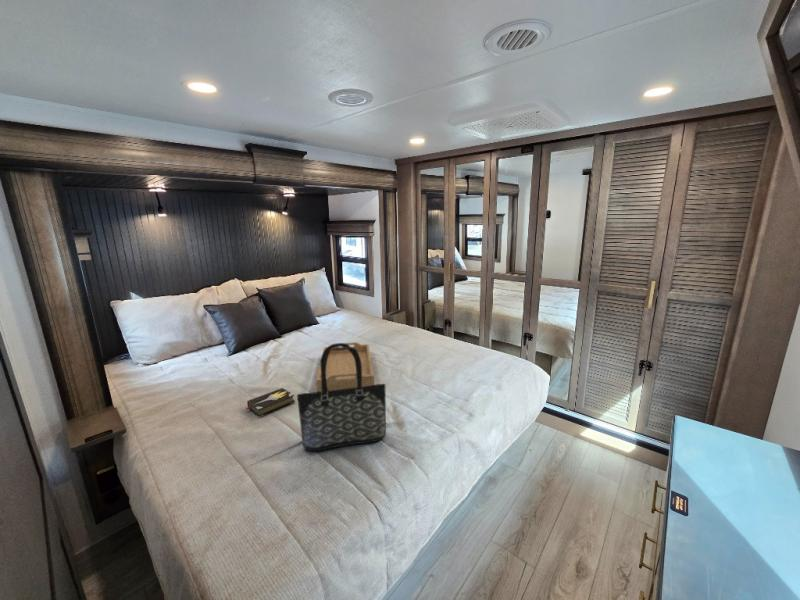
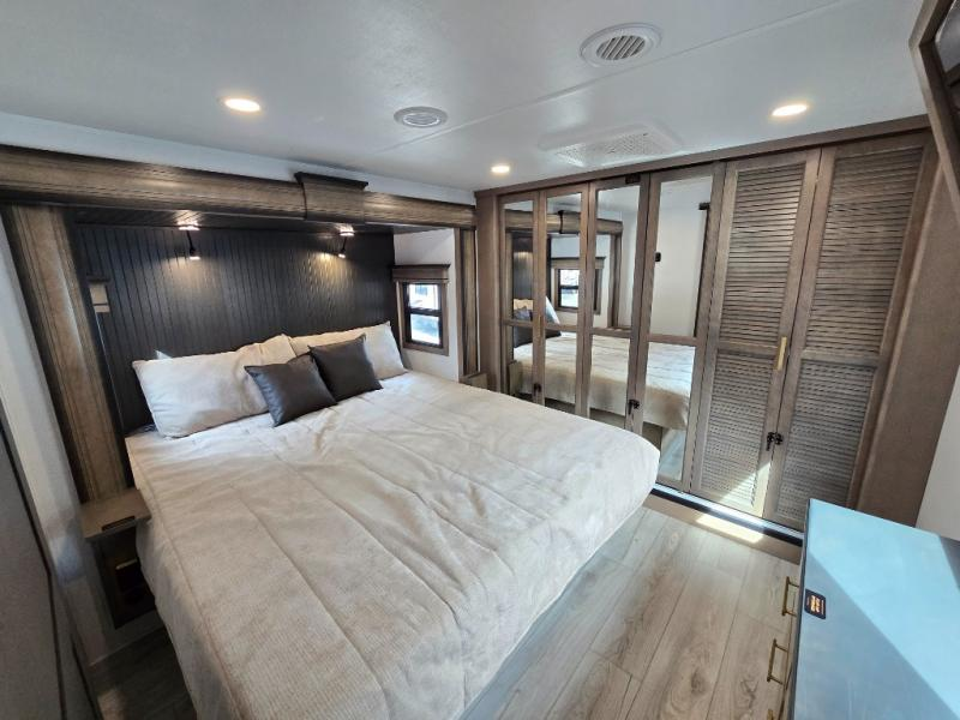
- tote bag (342, 395)
- hardback book (271, 400)
- serving tray (346, 363)
